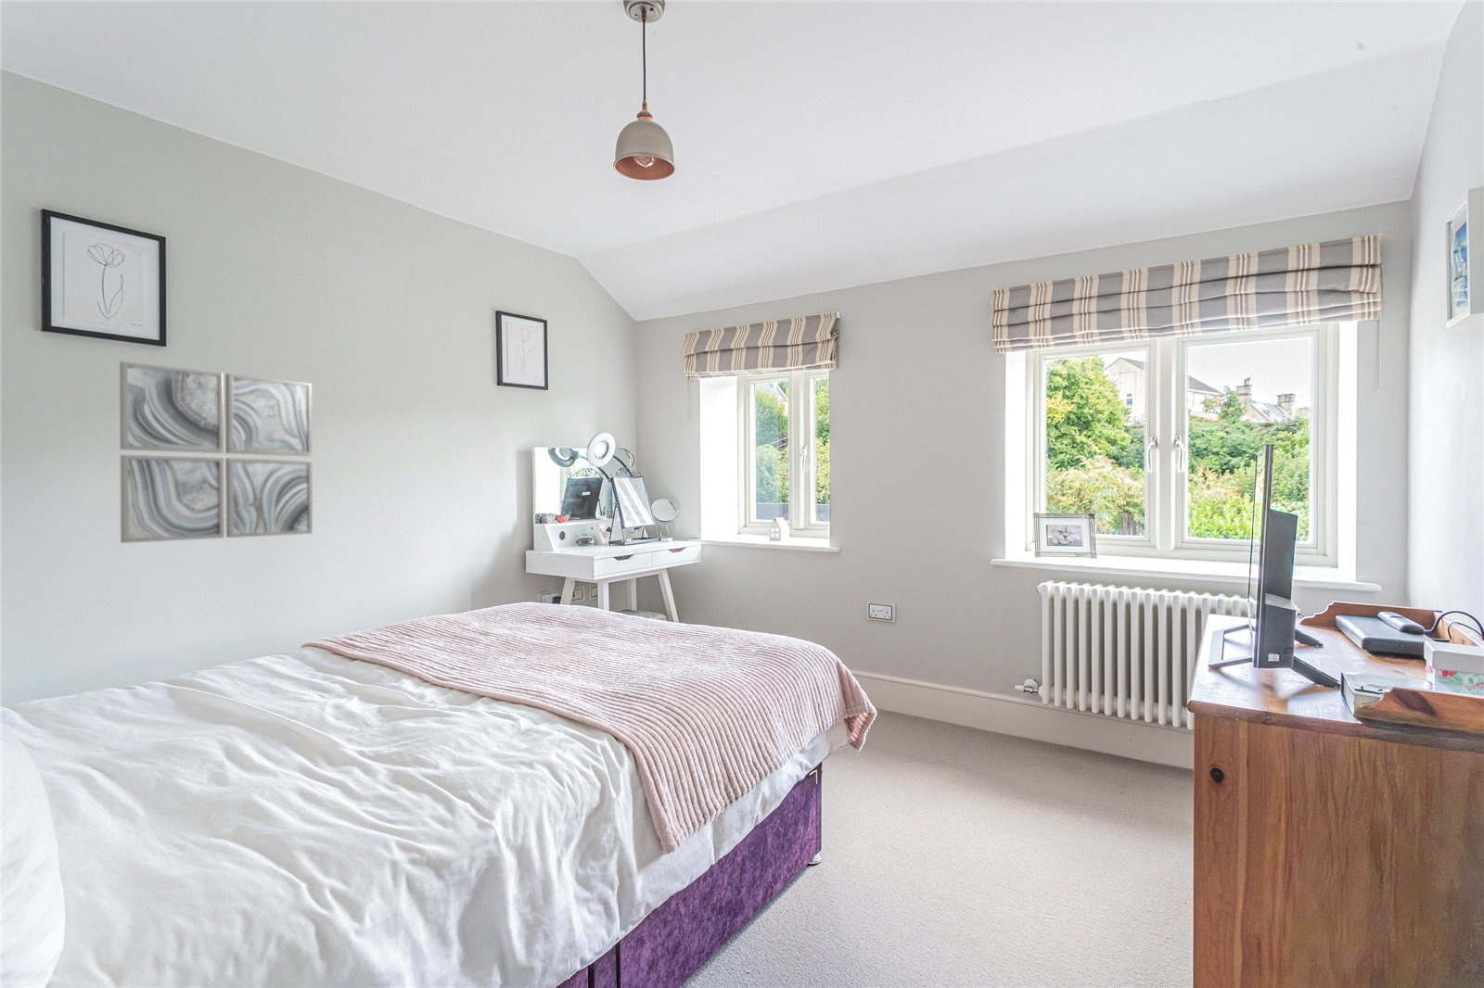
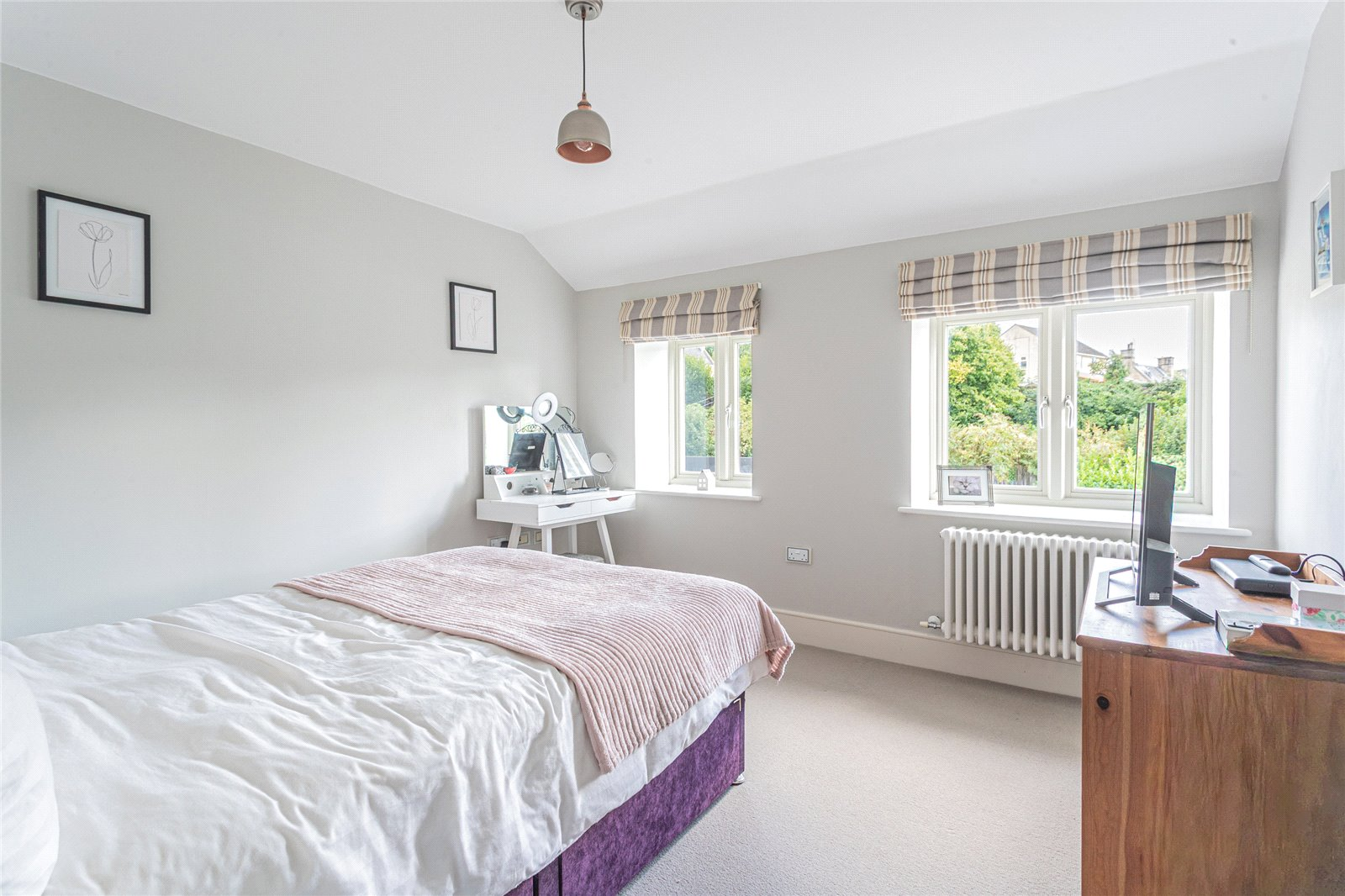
- wall art (225, 458)
